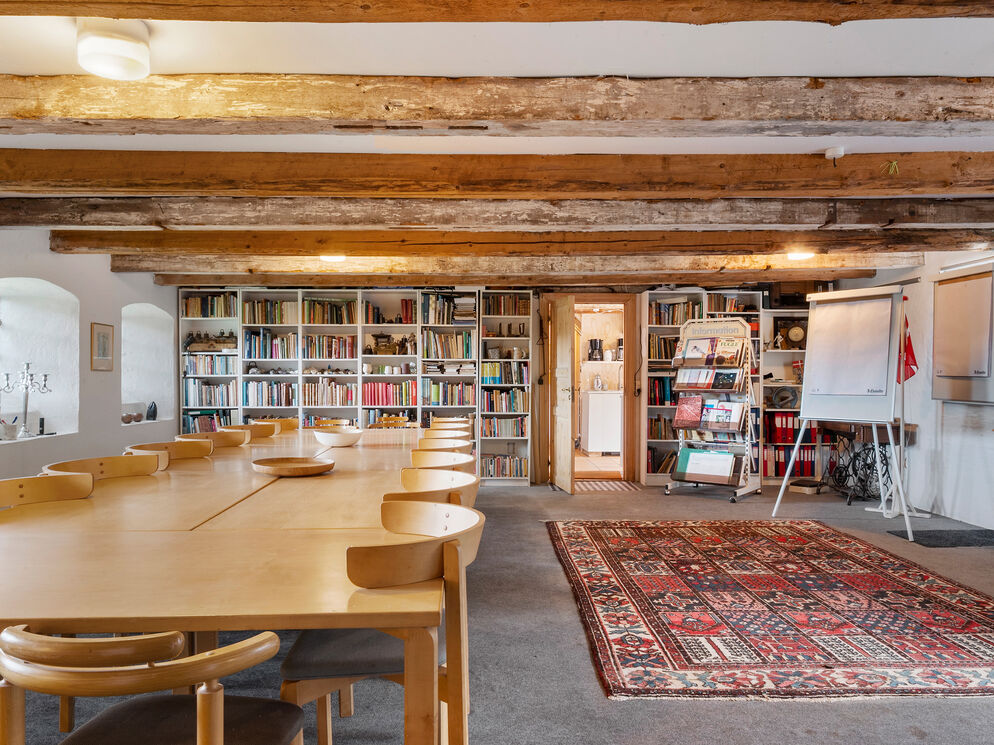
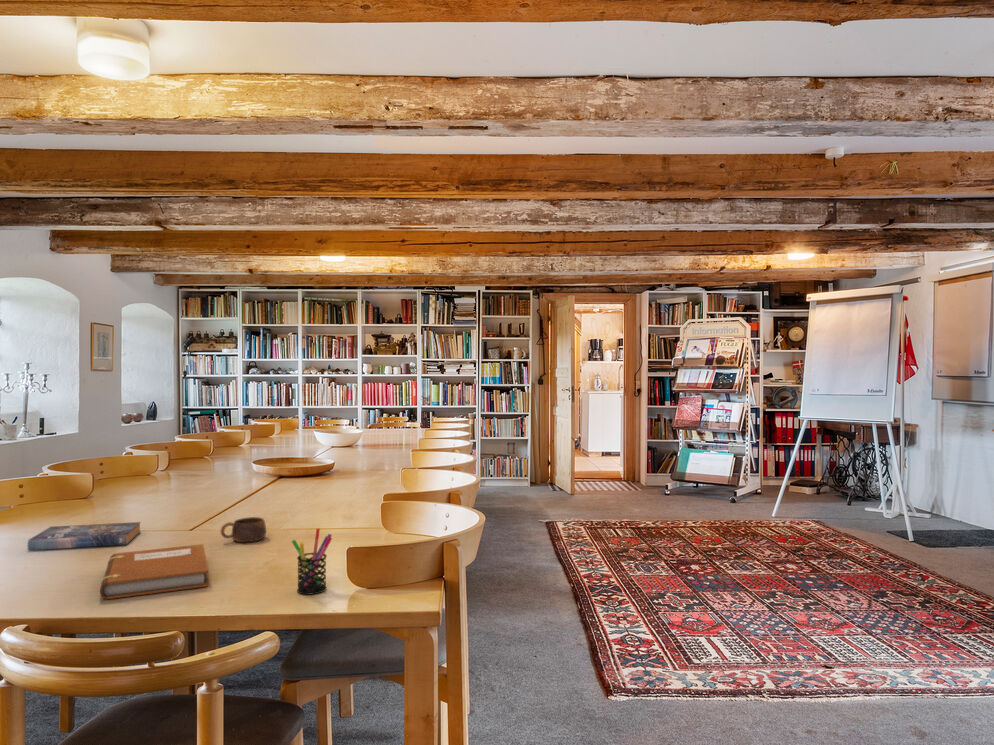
+ book (87, 535)
+ cup (243, 529)
+ pen holder (309, 560)
+ notebook (156, 568)
